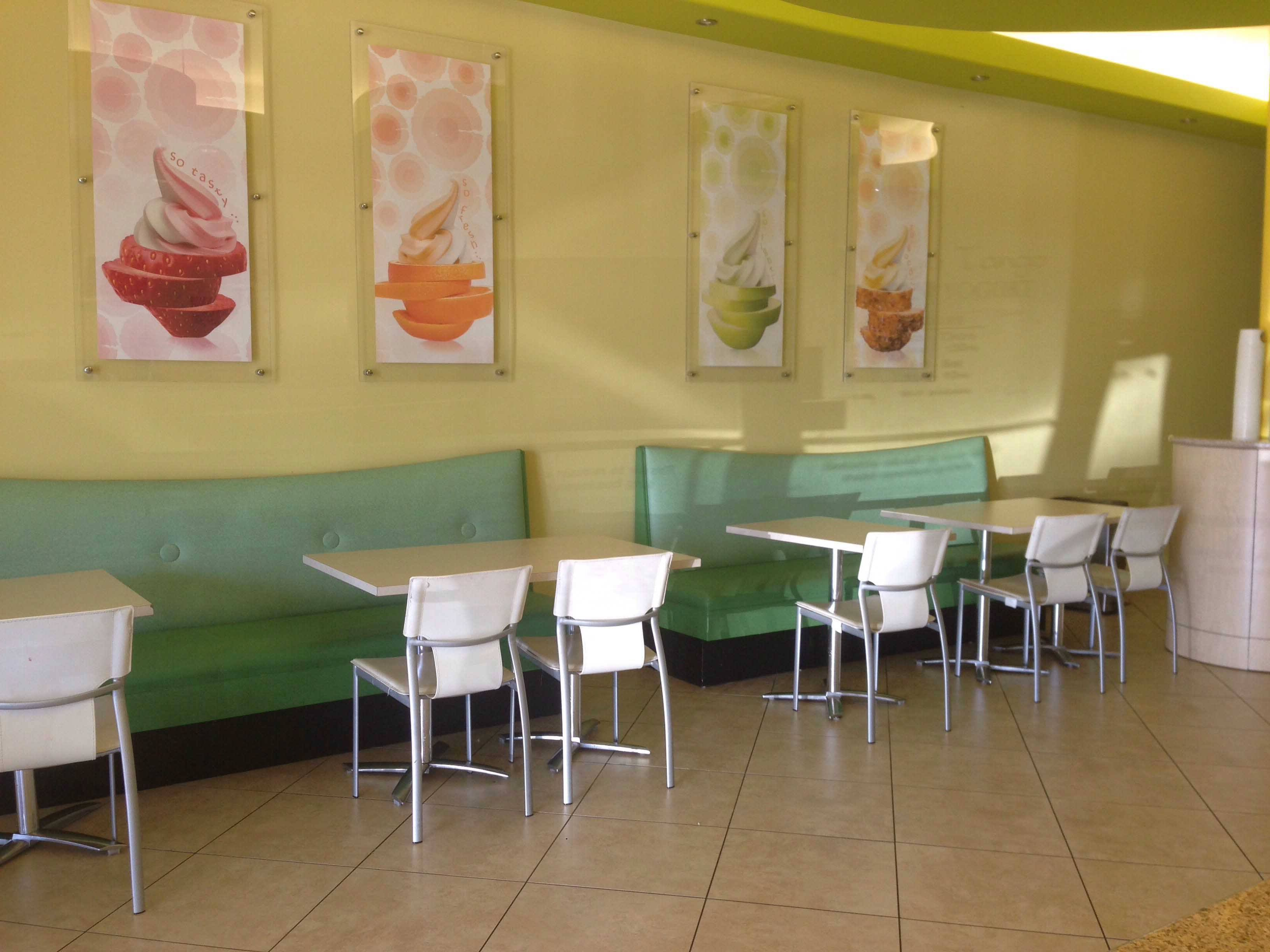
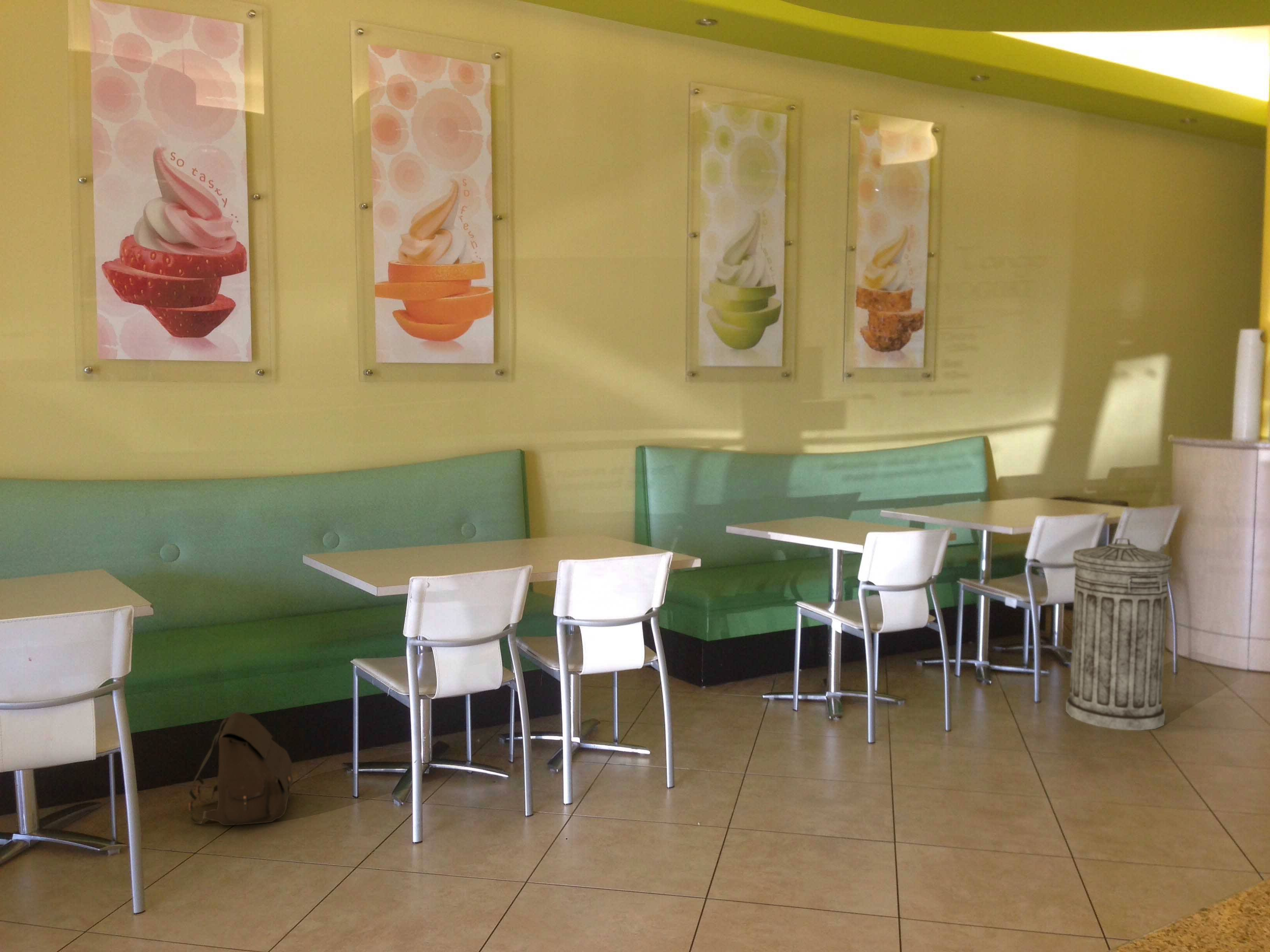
+ trash can (1118, 628)
+ satchel (242, 766)
